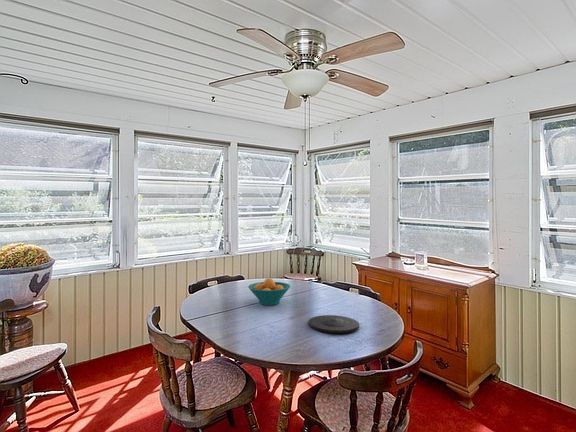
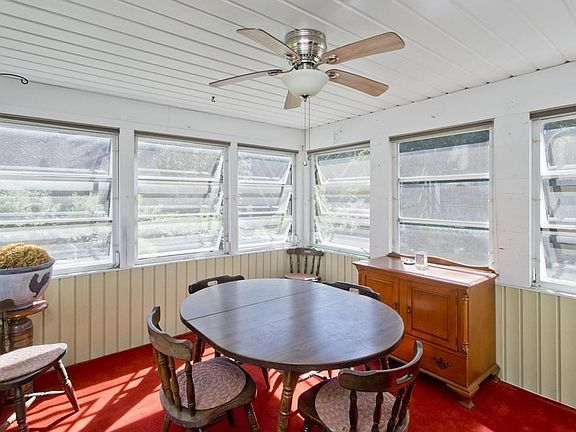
- fruit bowl (269, 290)
- plate (333, 321)
